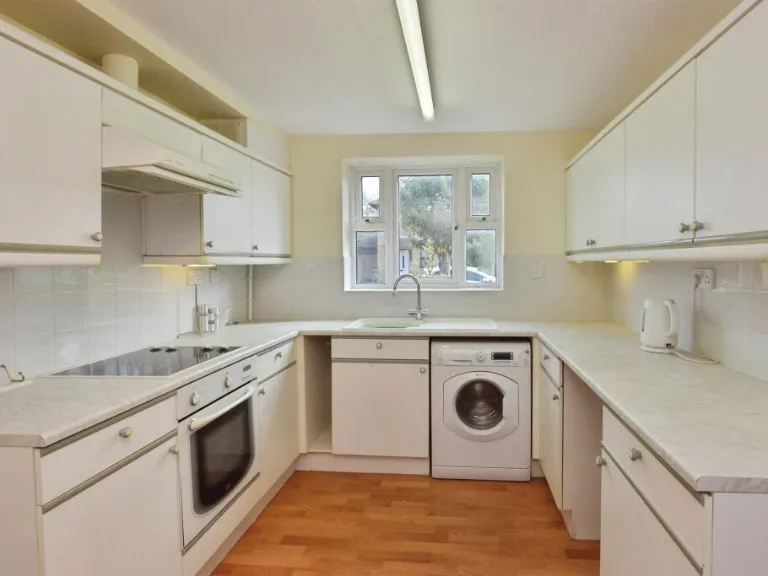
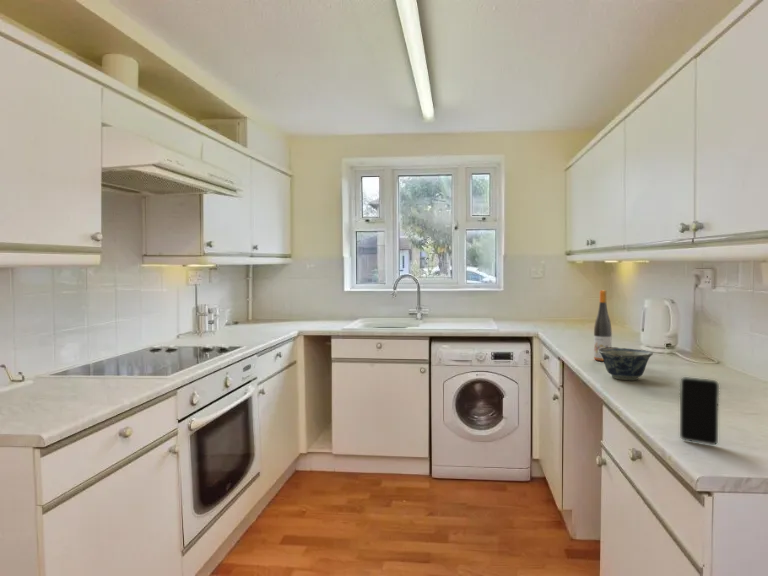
+ bowl (624, 364)
+ smartphone (698, 410)
+ wine bottle (602, 325)
